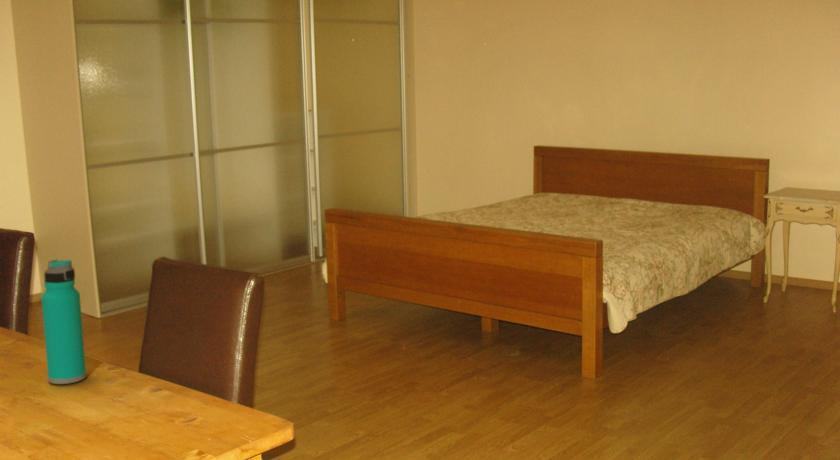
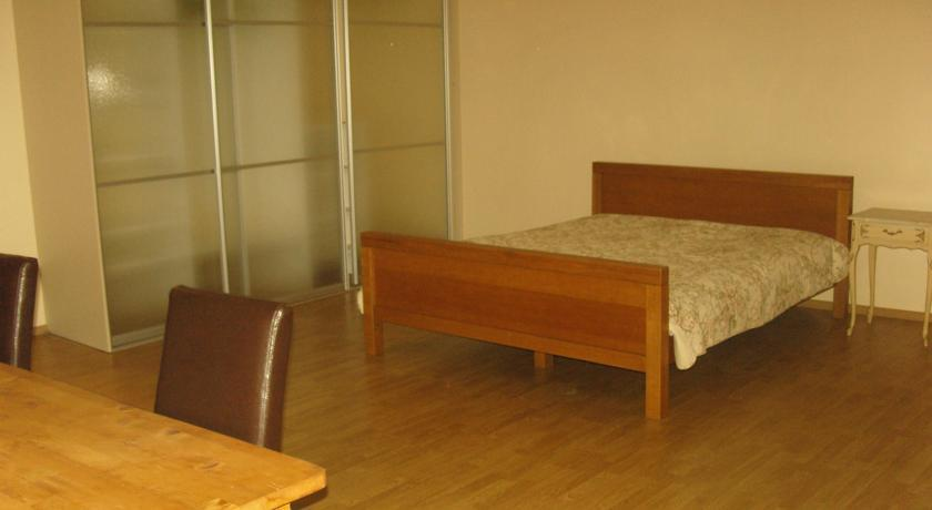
- water bottle (62, 320)
